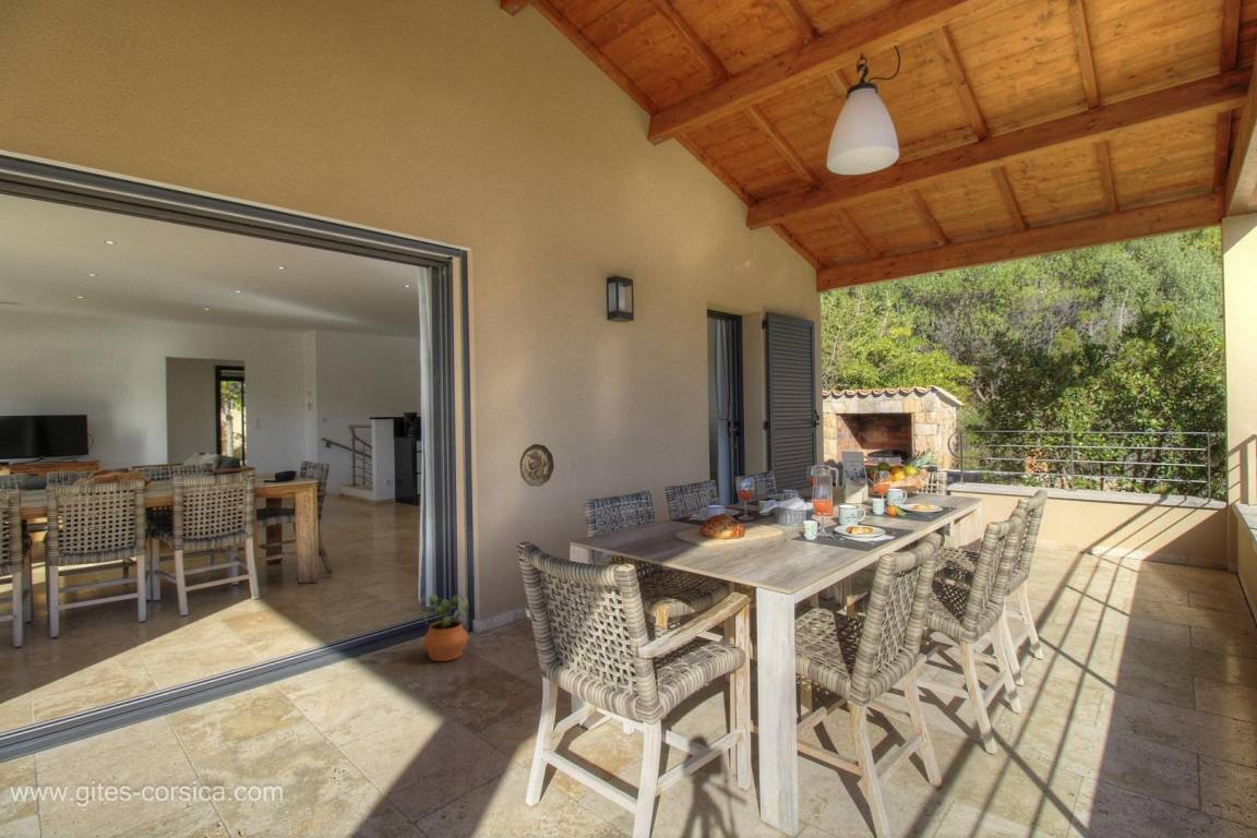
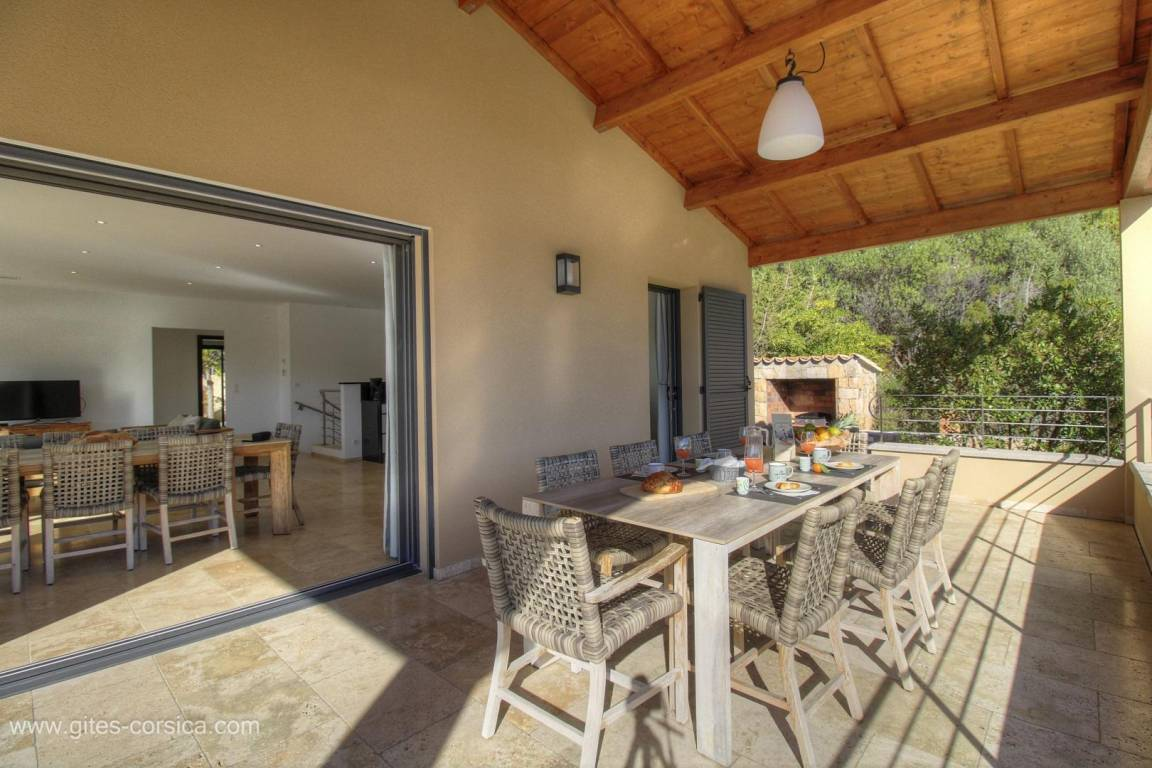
- decorative plate (536, 465)
- potted plant (442, 623)
